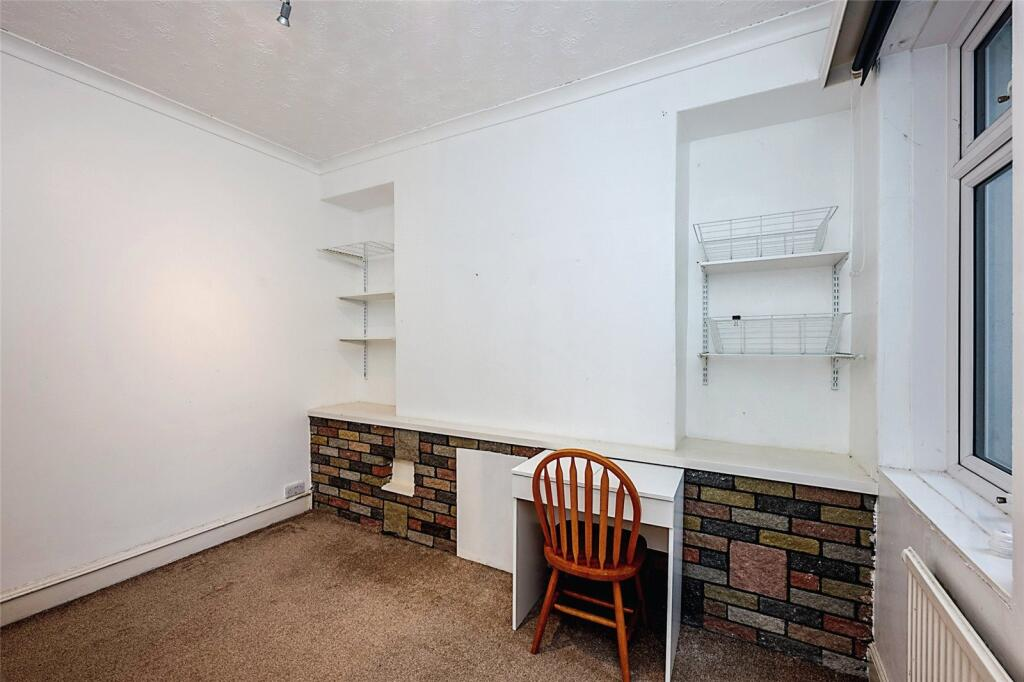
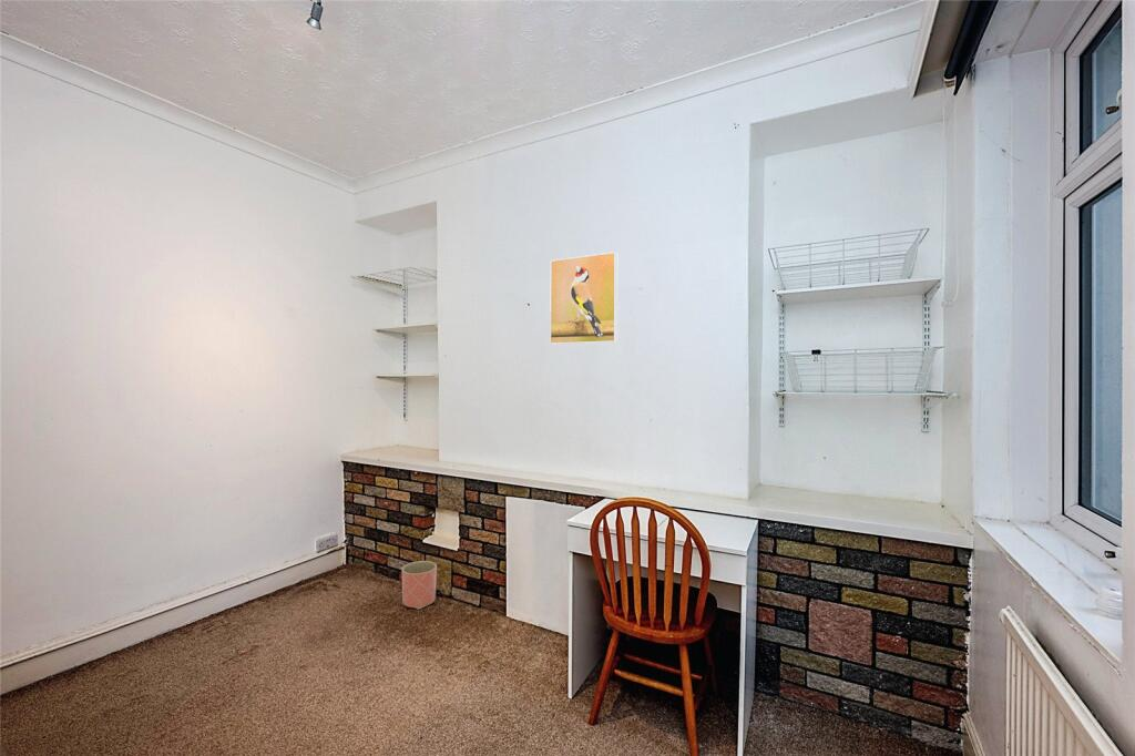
+ planter (419, 584)
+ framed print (582, 299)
